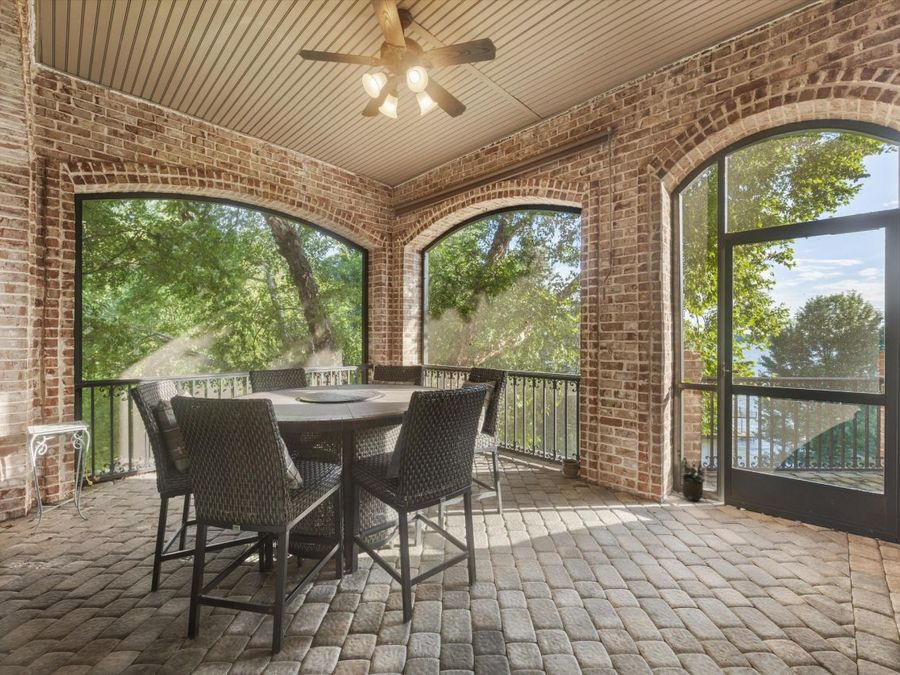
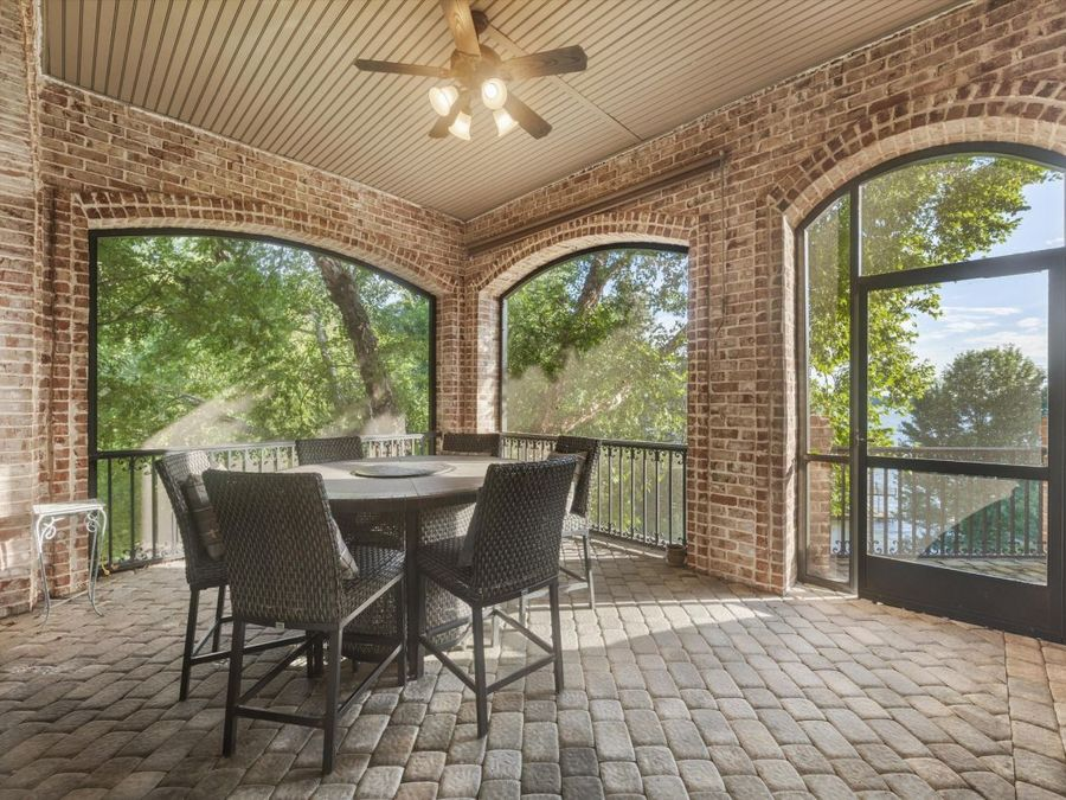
- potted plant (691, 475)
